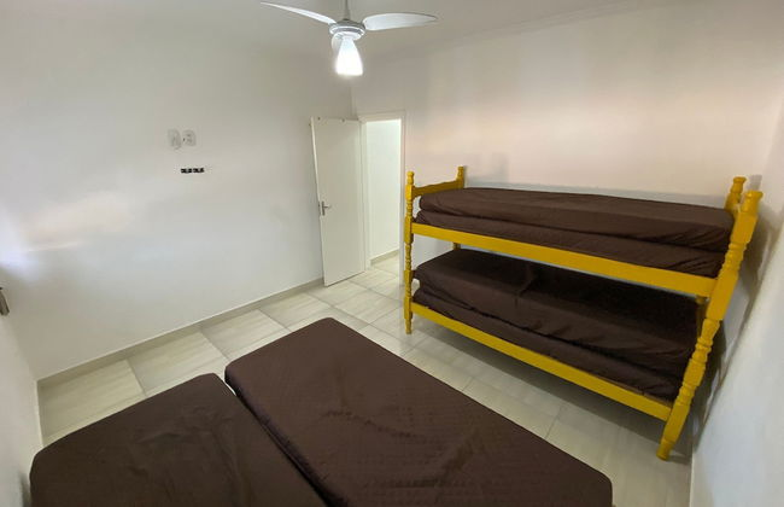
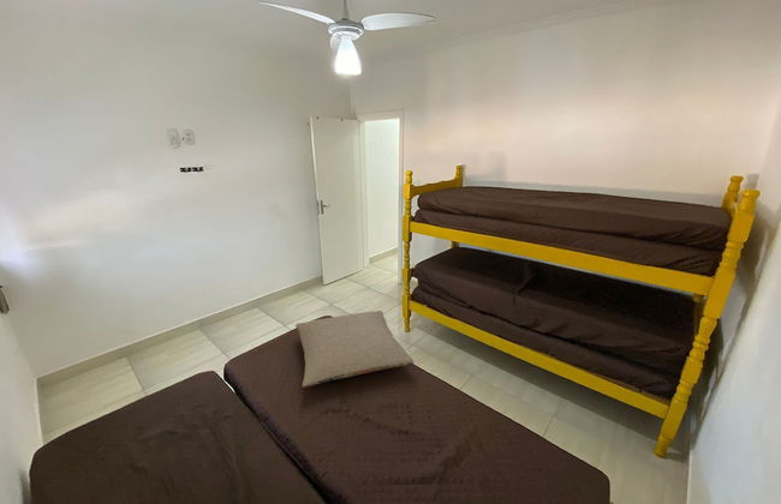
+ pillow (350, 341)
